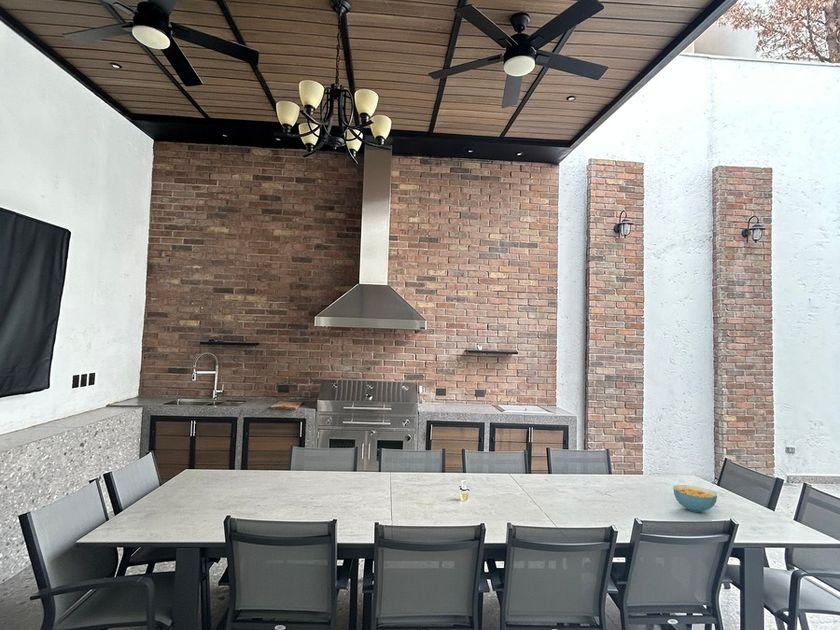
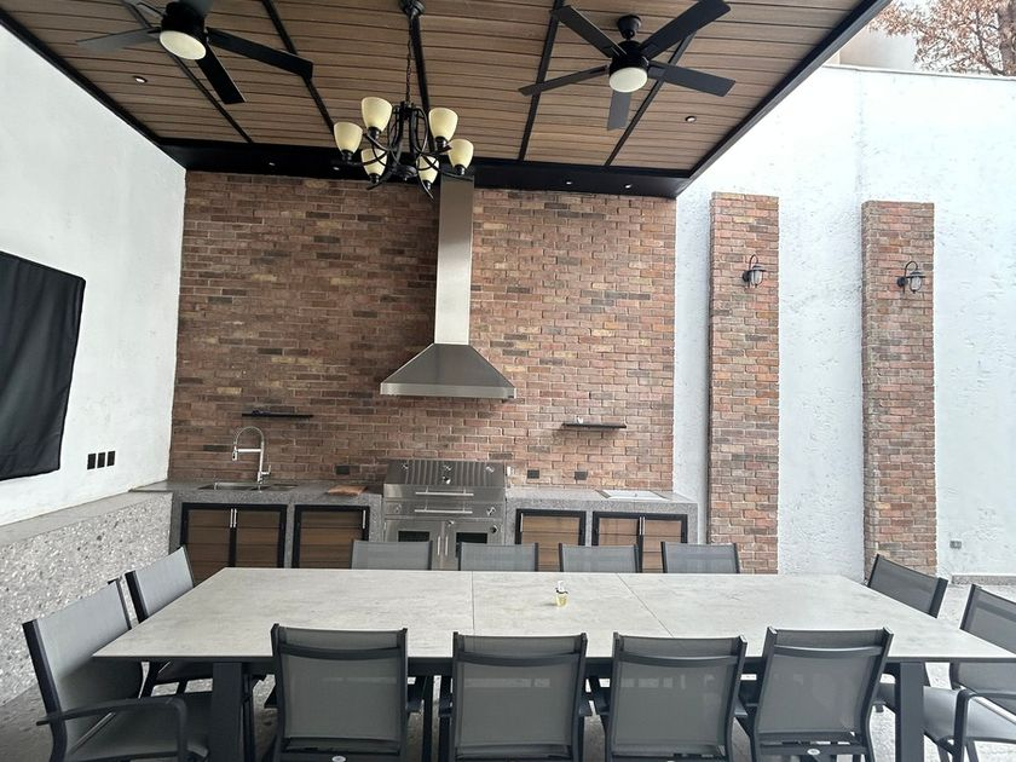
- cereal bowl (694, 500)
